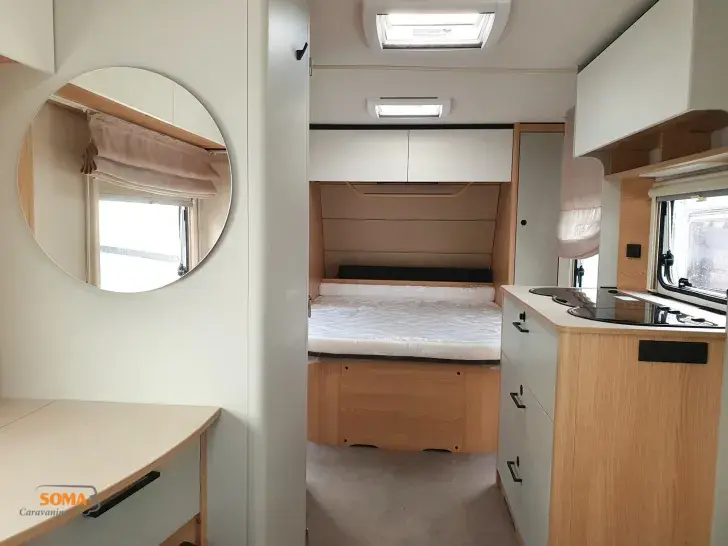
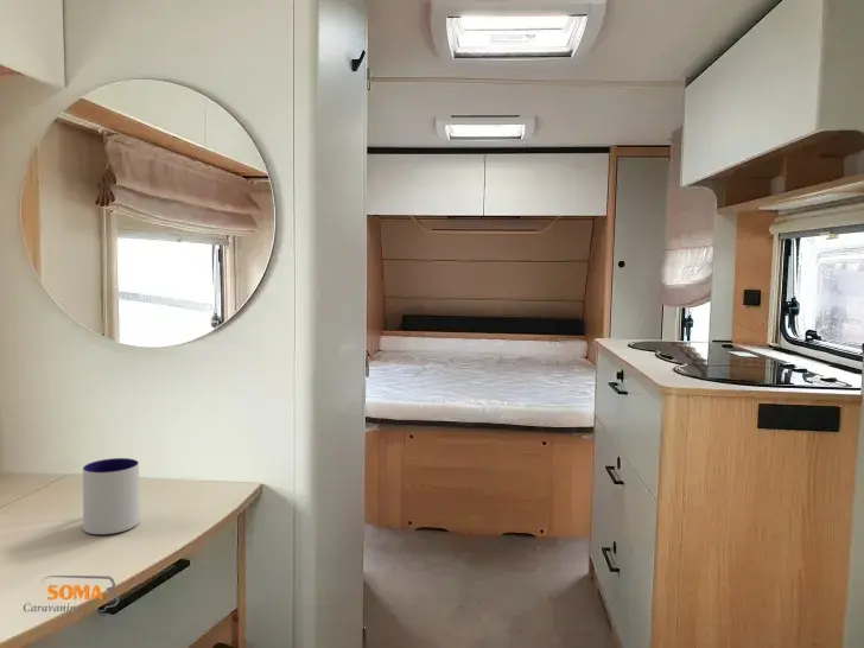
+ mug (112, 491)
